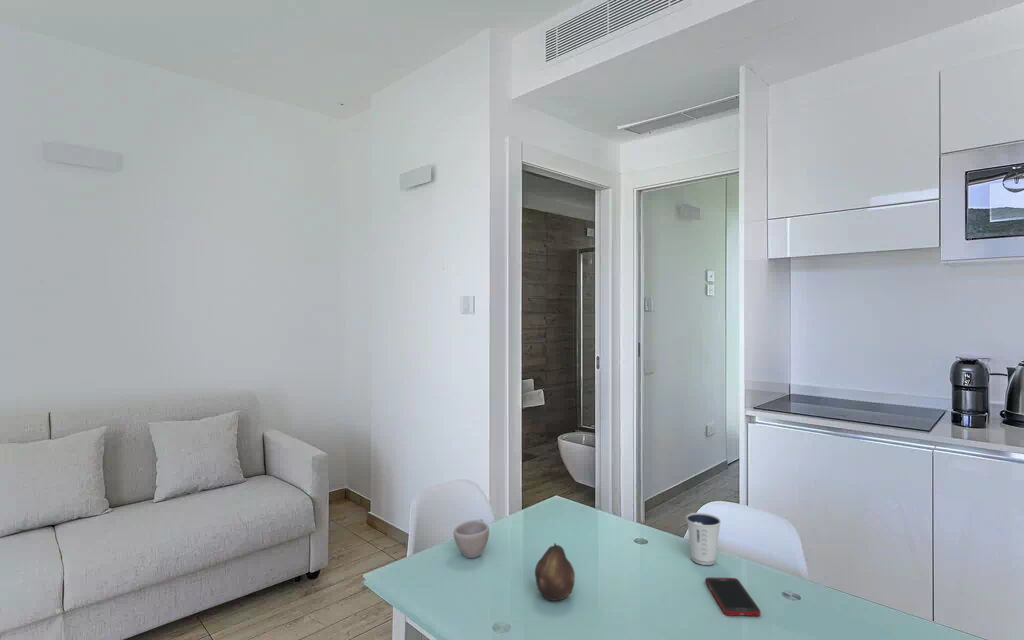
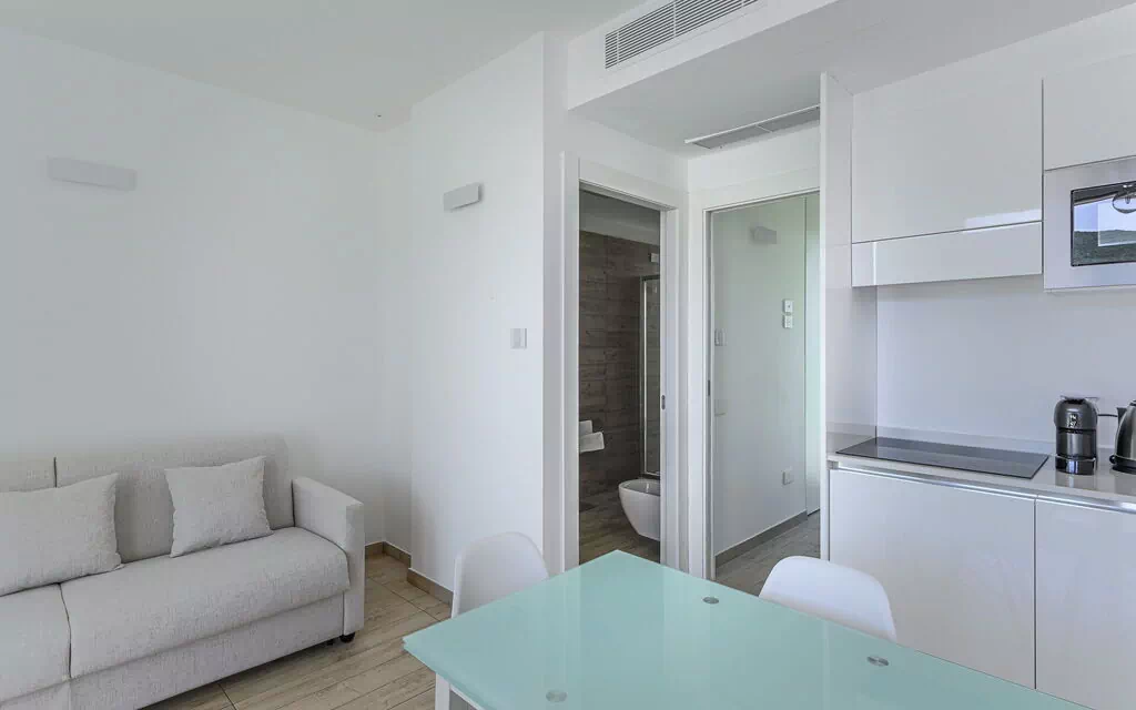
- fruit (555, 570)
- cup (473, 538)
- dixie cup (703, 539)
- cell phone (731, 595)
